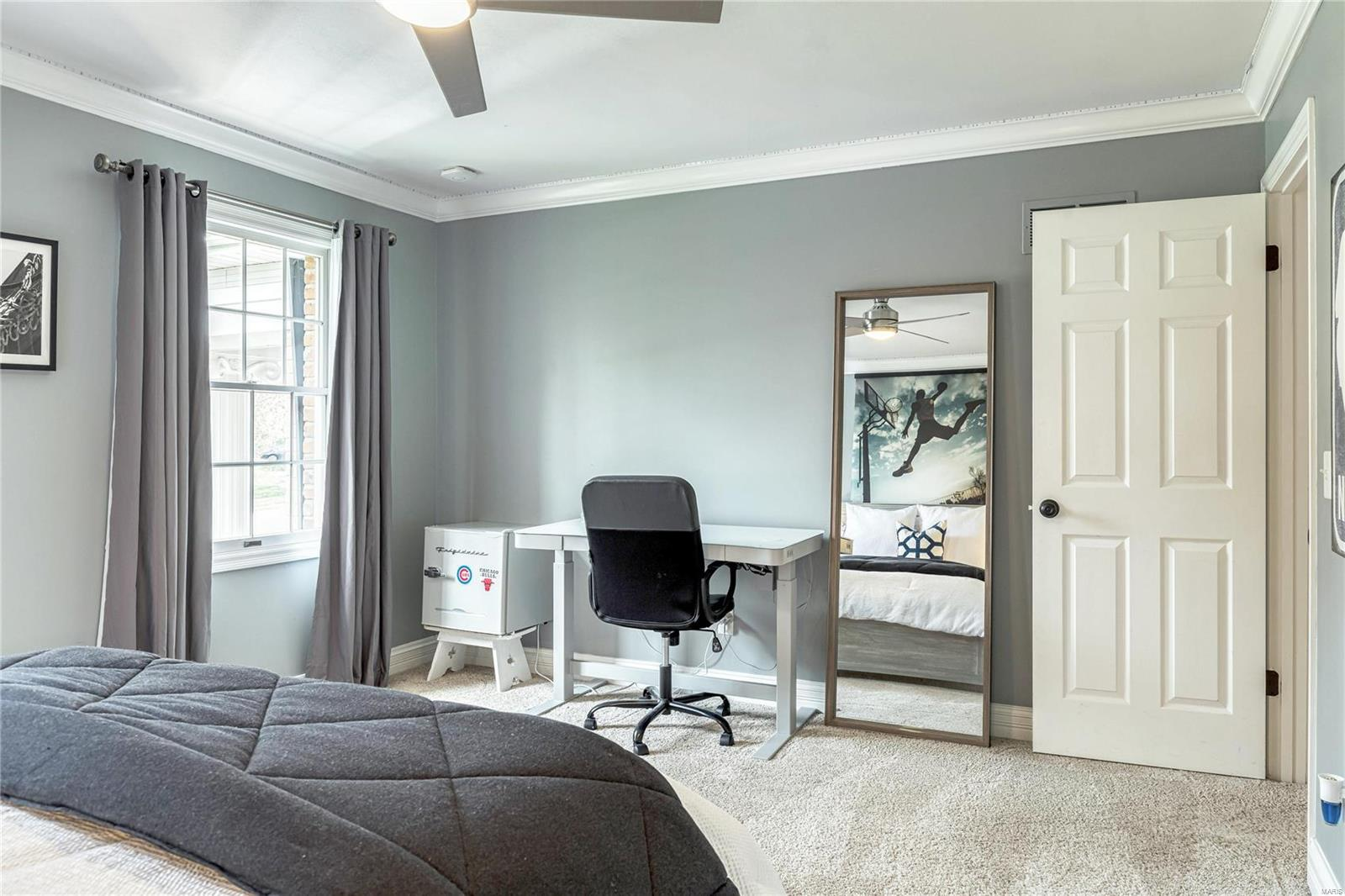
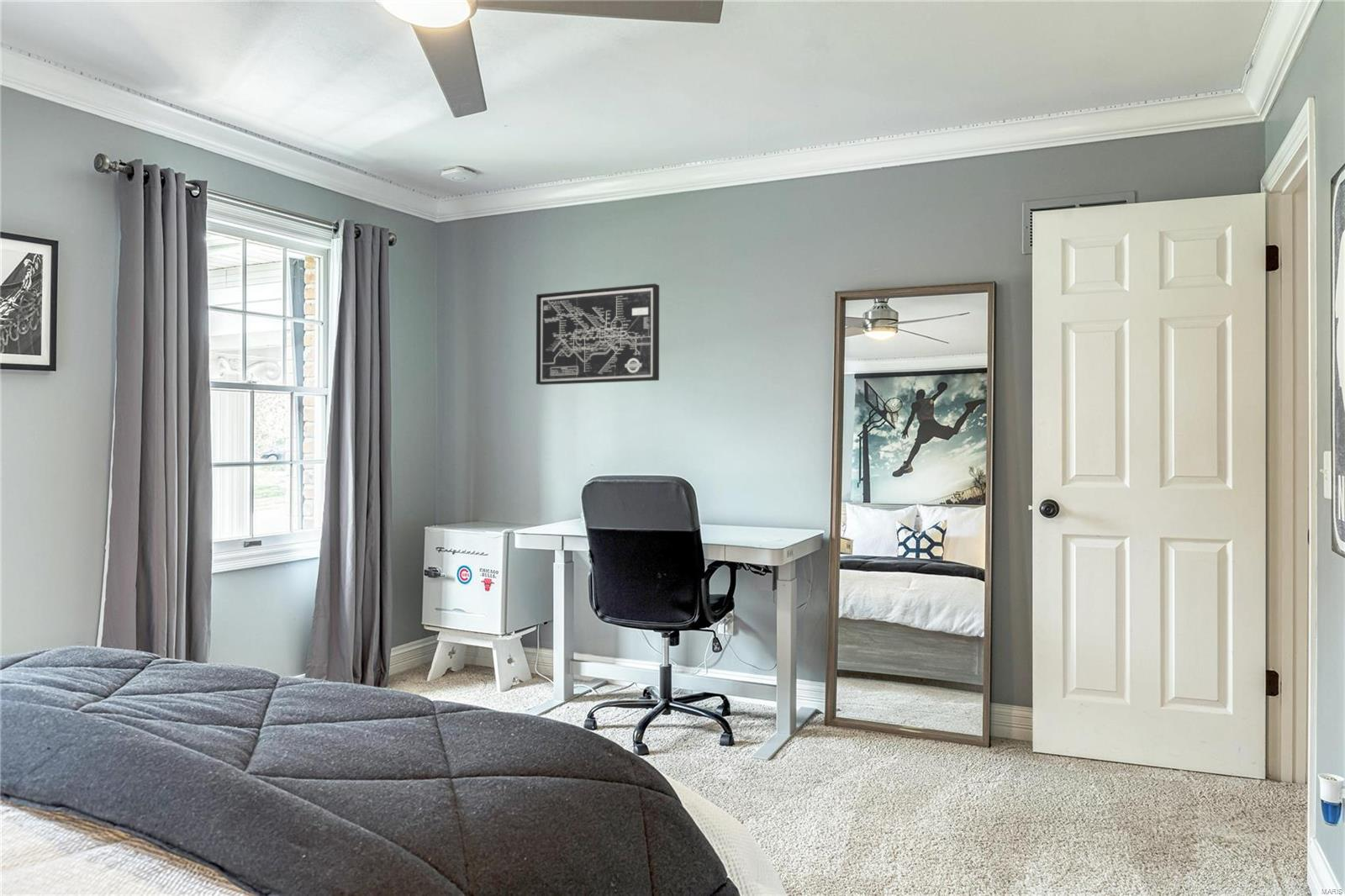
+ wall art (596, 335)
